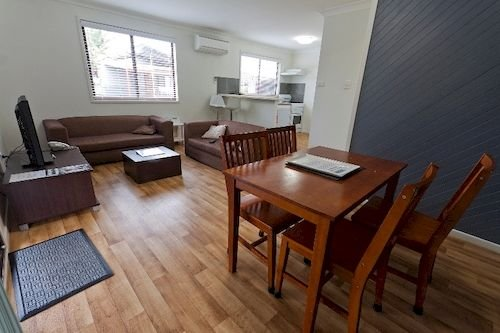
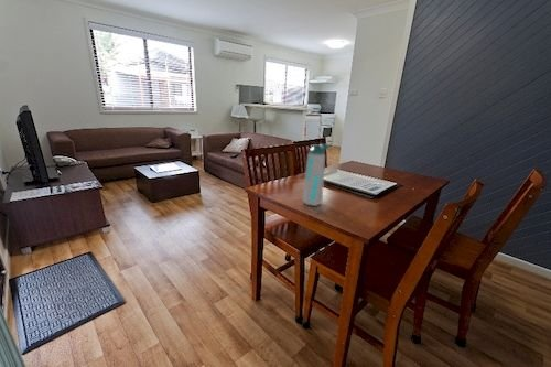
+ water bottle (315, 174)
